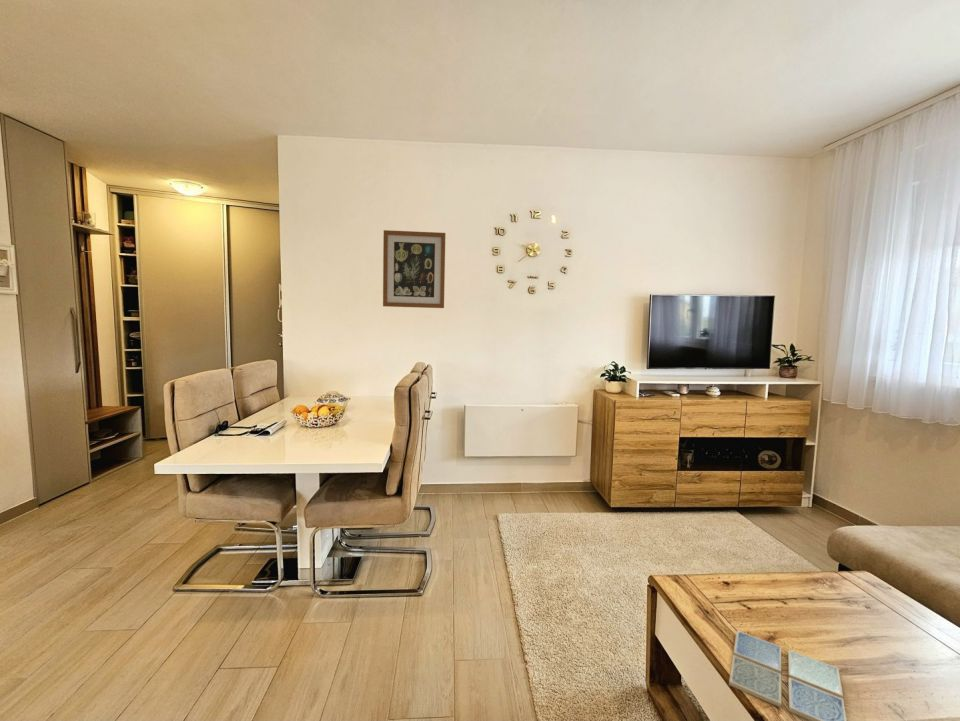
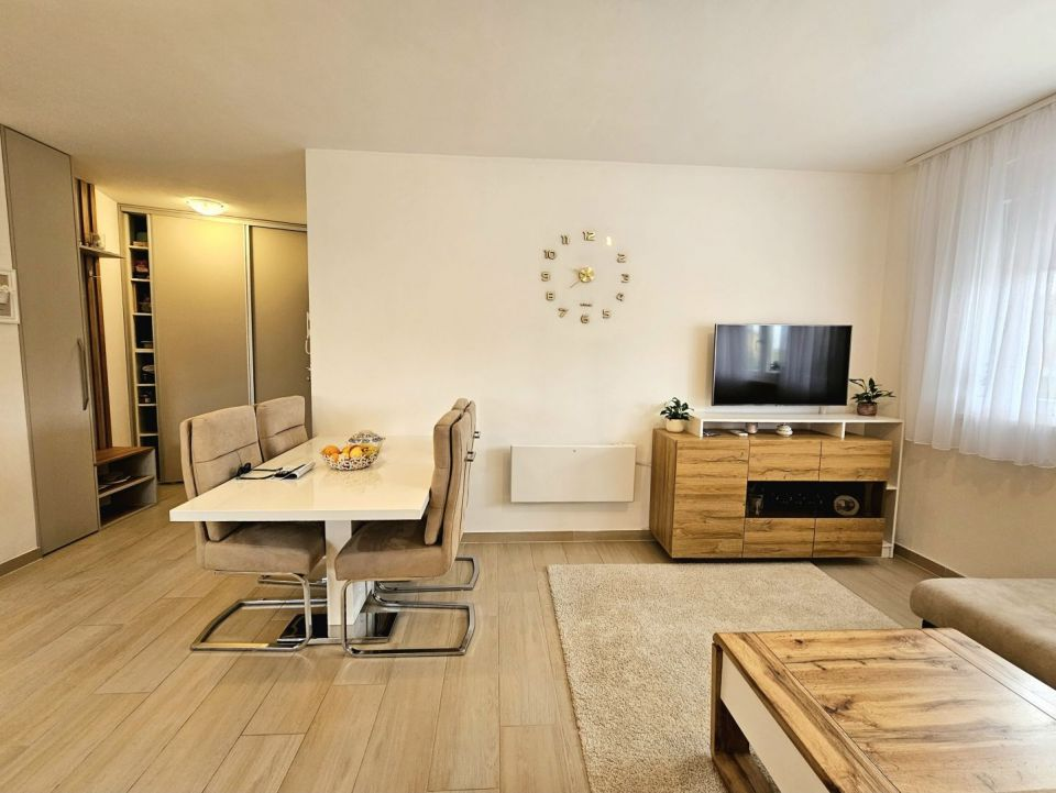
- wall art (414, 269)
- drink coaster (788, 675)
